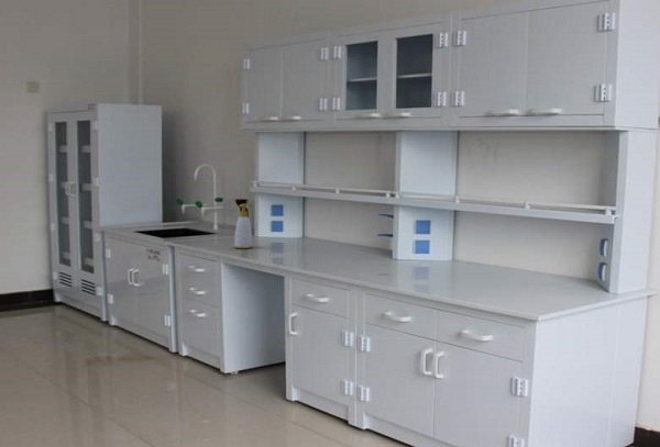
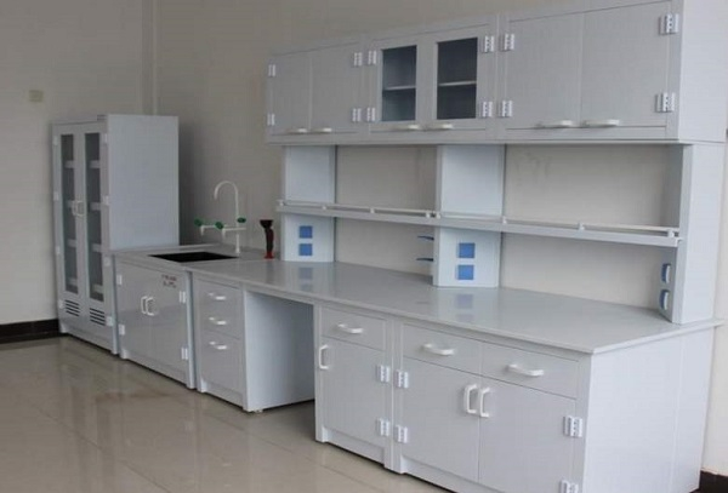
- soap bottle (243, 225)
